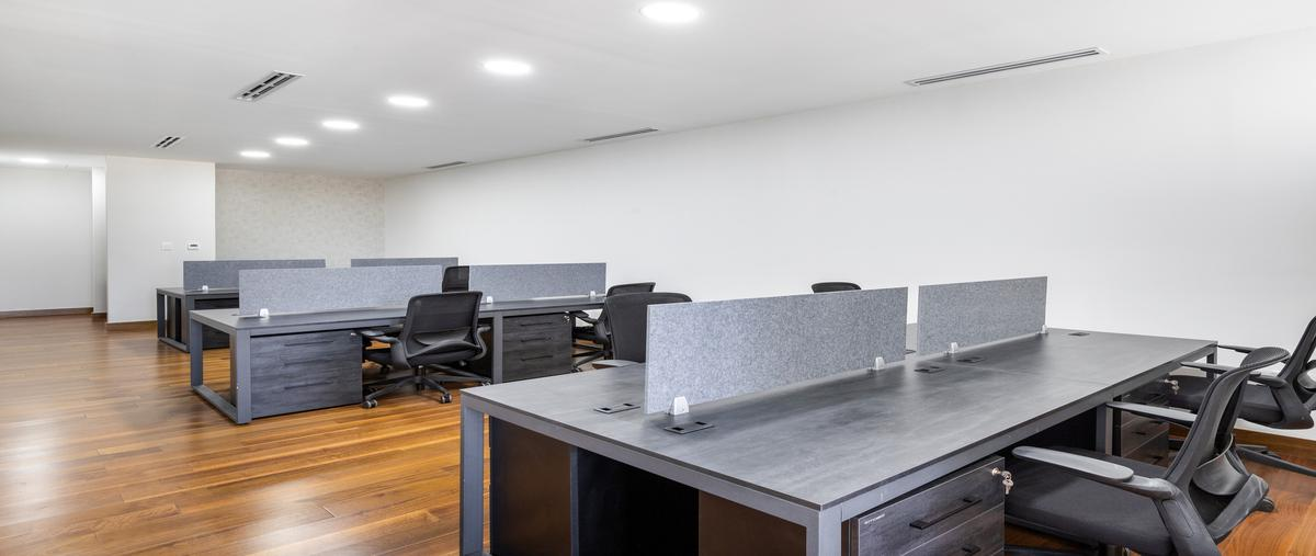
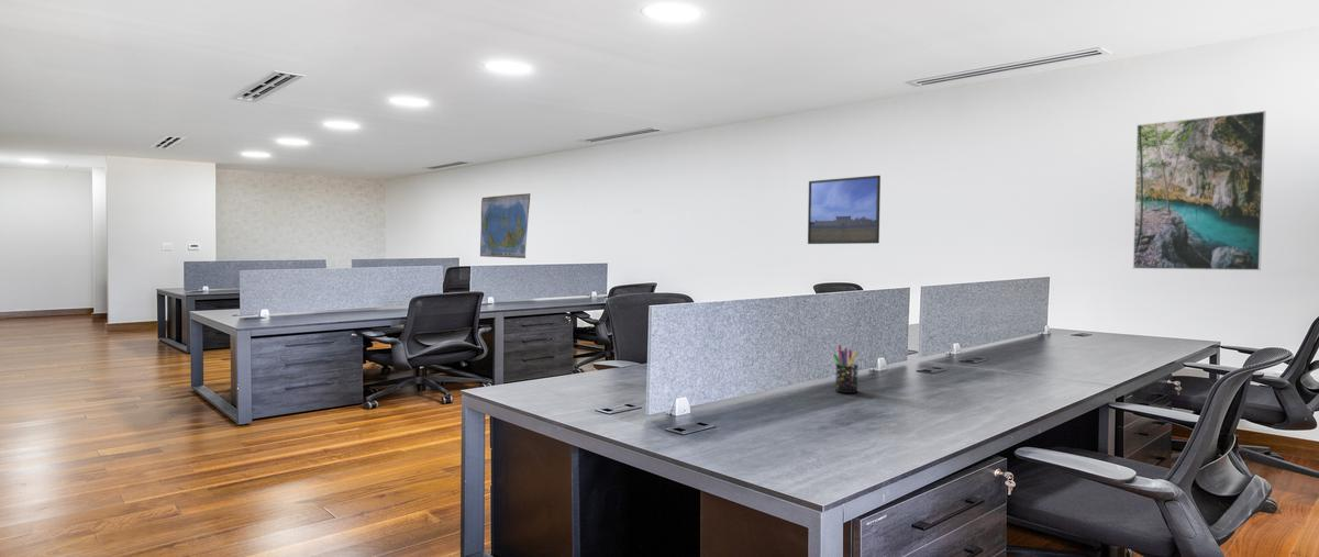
+ pen holder (843, 368)
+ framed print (842, 211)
+ world map (503, 226)
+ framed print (1196, 193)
